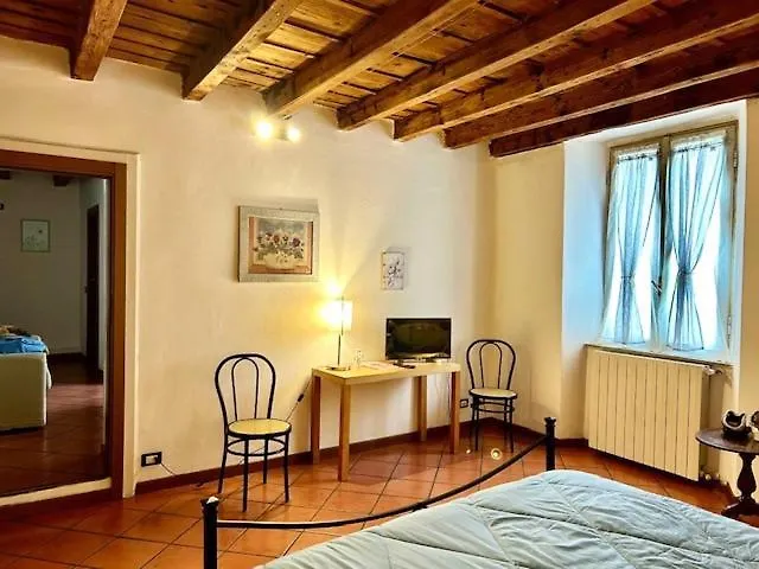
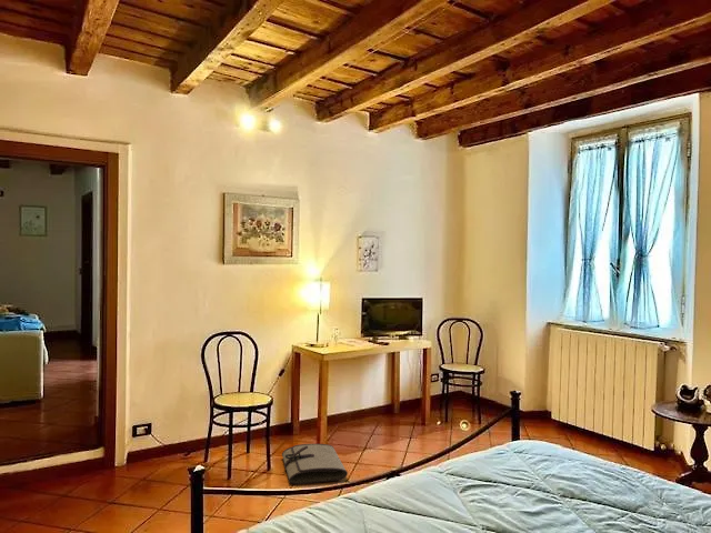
+ tool roll (312, 457)
